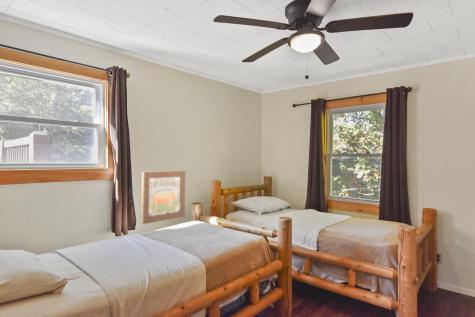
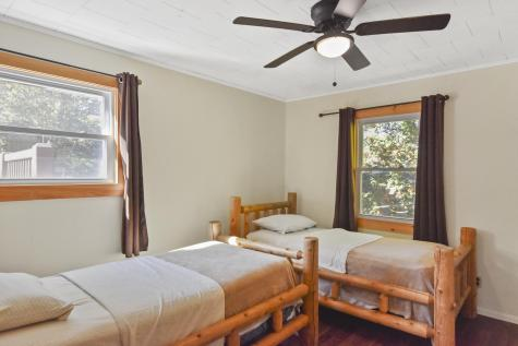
- wall art (164, 195)
